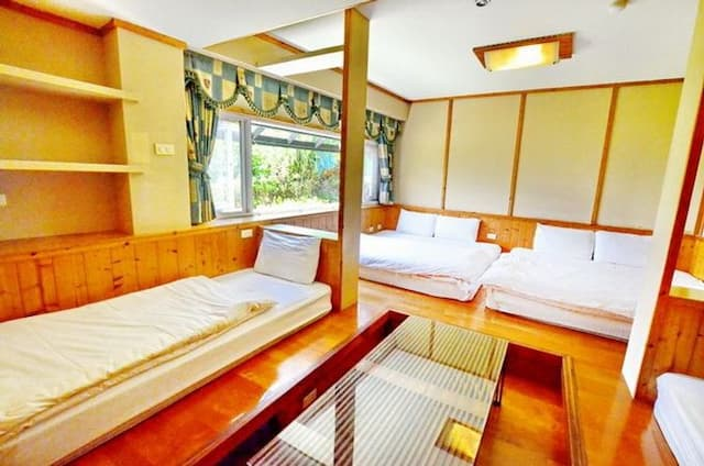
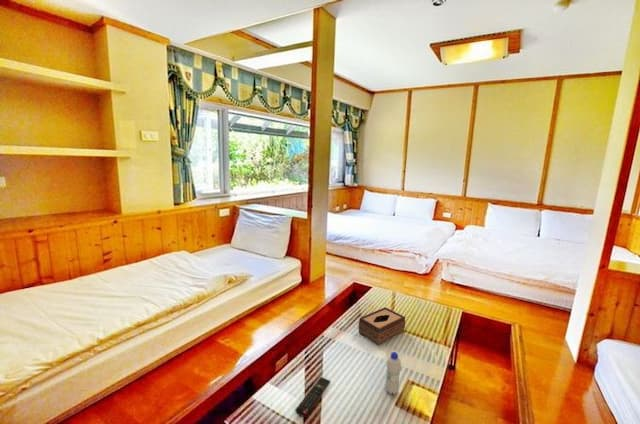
+ bottle (393, 372)
+ tissue box (382, 324)
+ remote control (313, 395)
